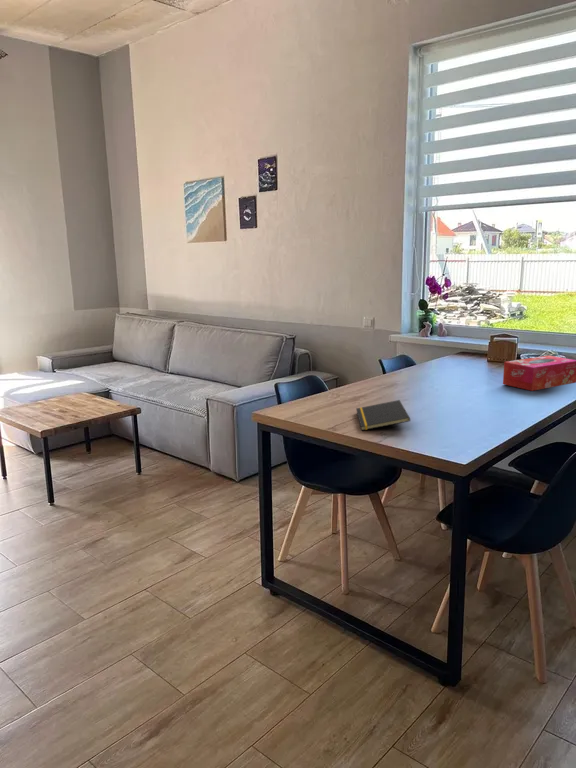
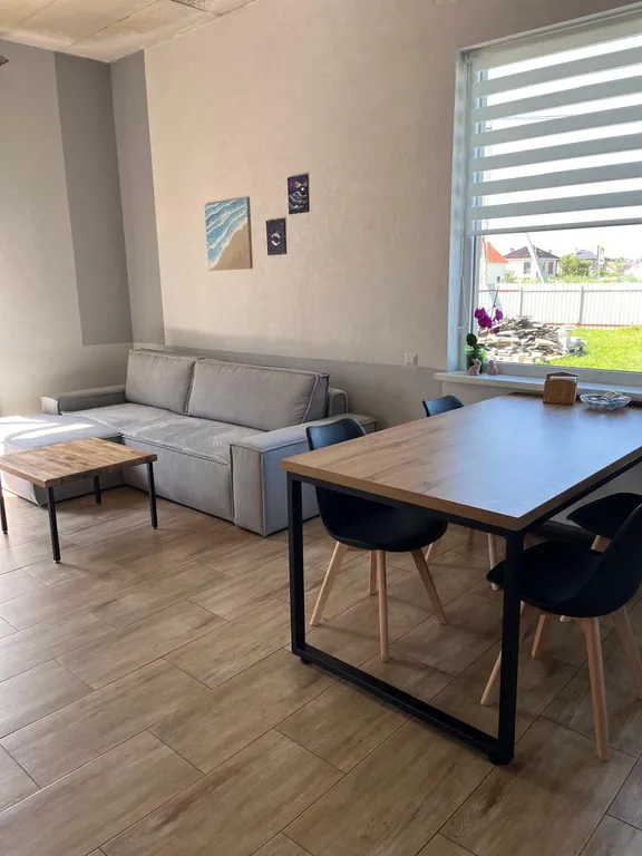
- tissue box (540, 372)
- notepad (381, 414)
